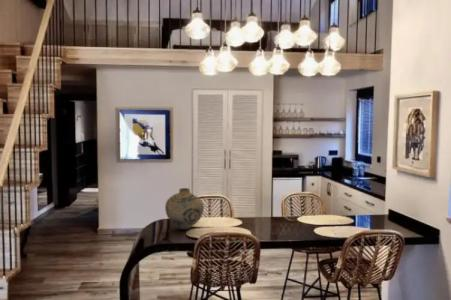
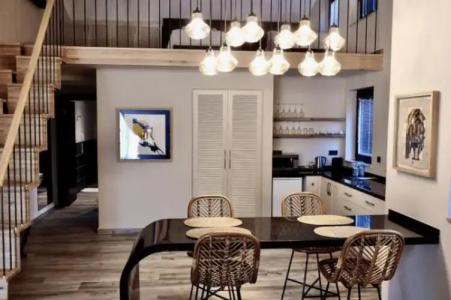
- vase (184, 209)
